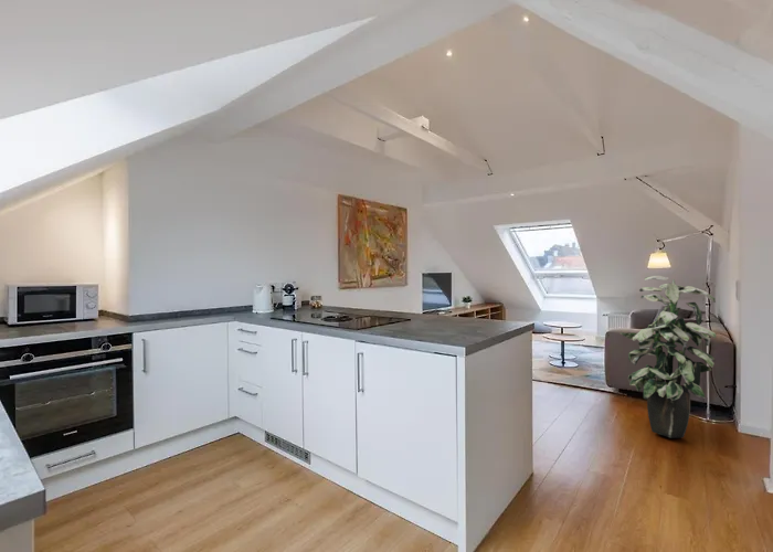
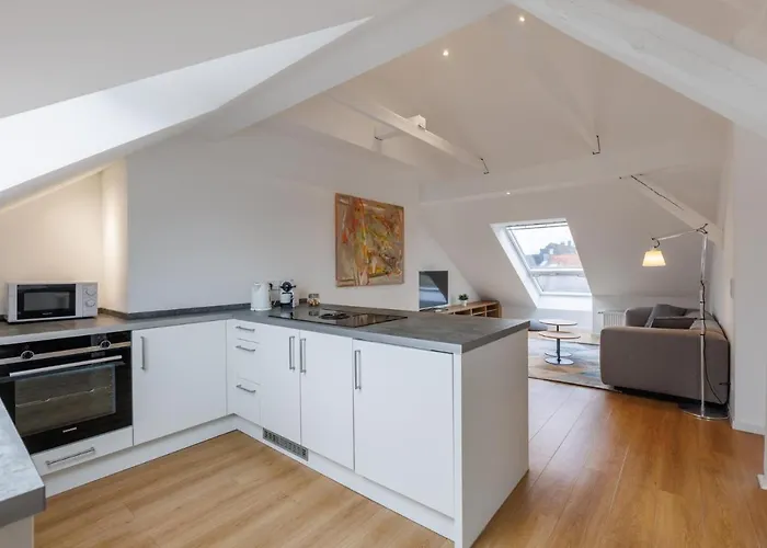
- indoor plant (665, 353)
